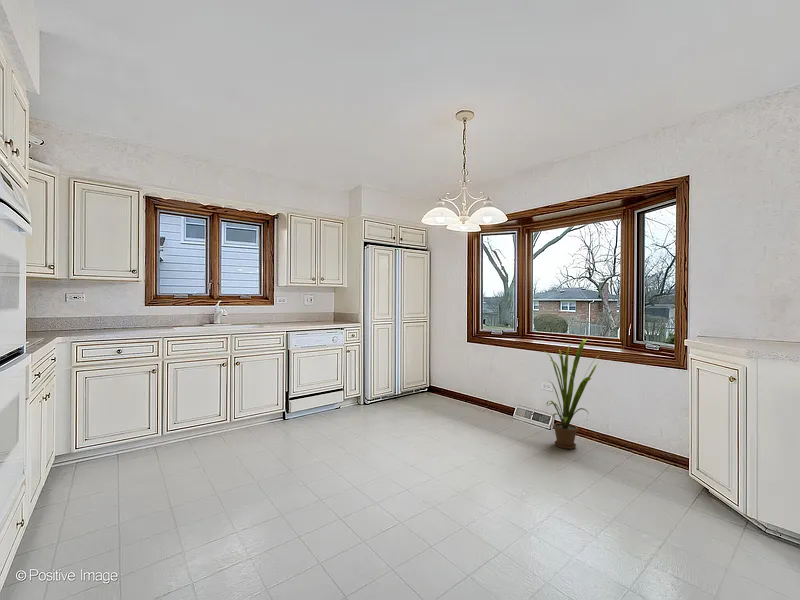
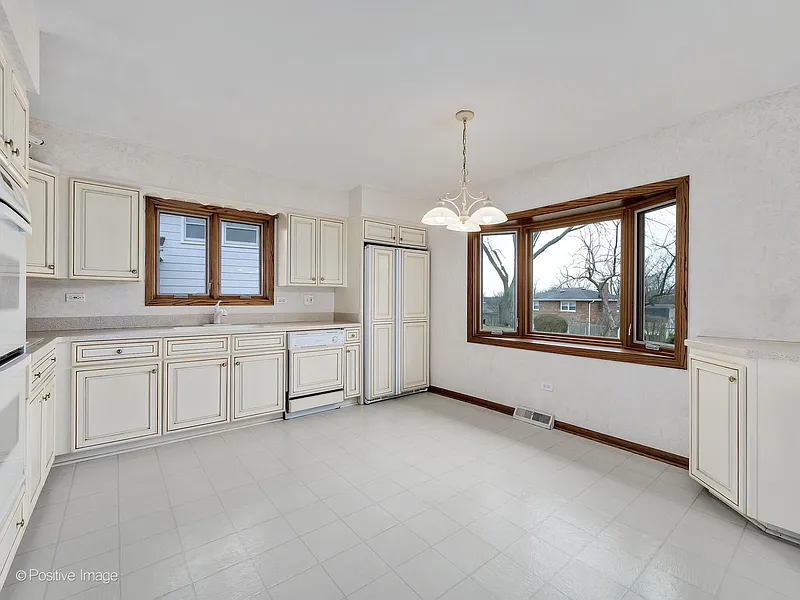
- house plant (566, 391)
